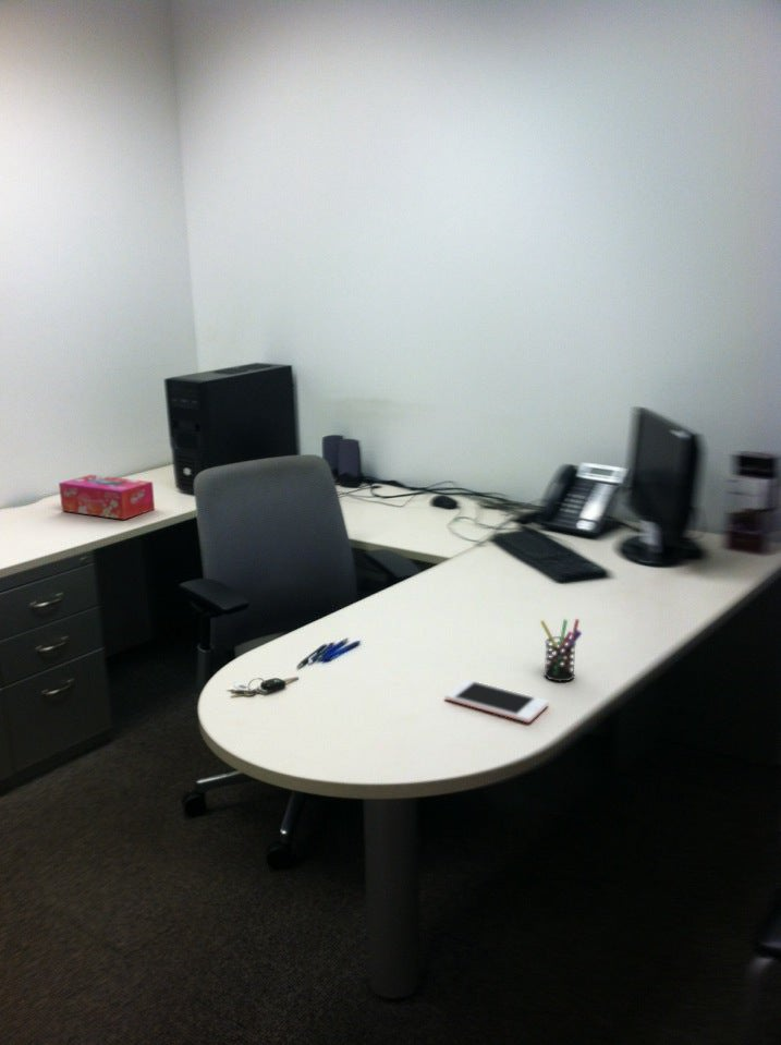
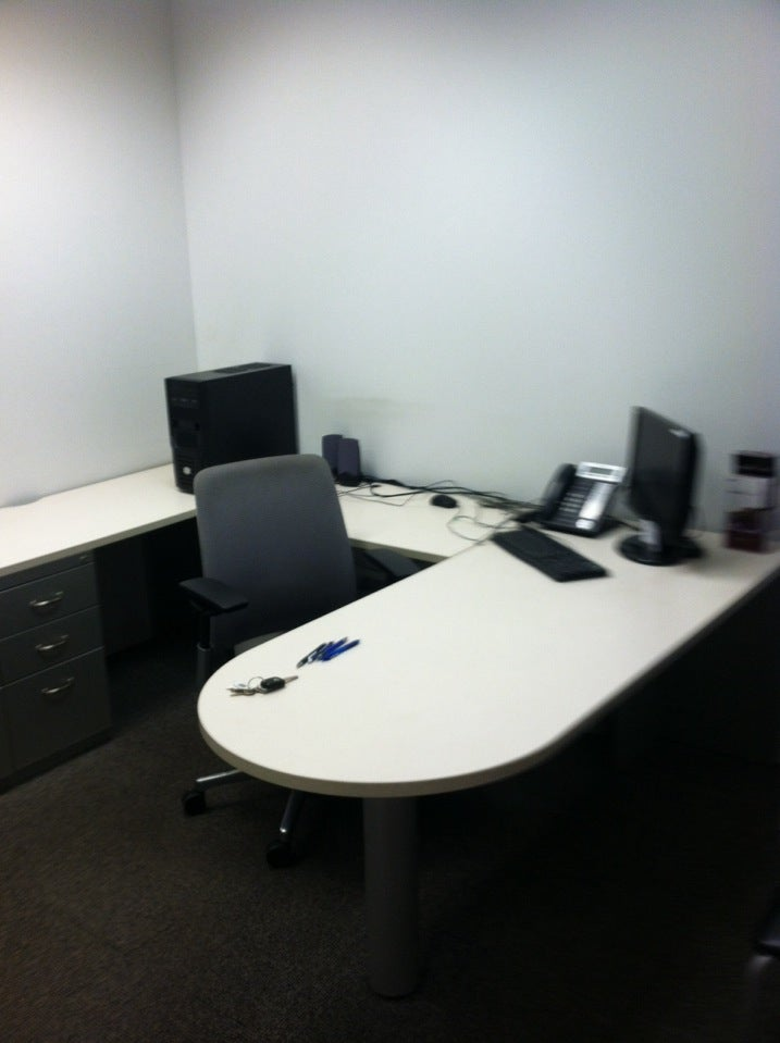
- pen holder (562, 645)
- cell phone (496, 700)
- tissue box (107, 496)
